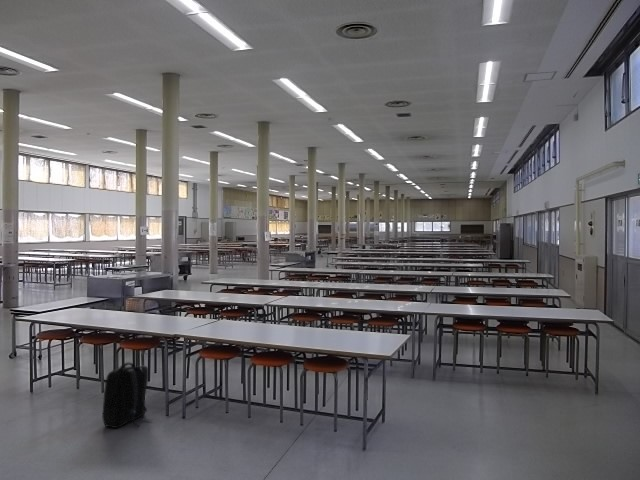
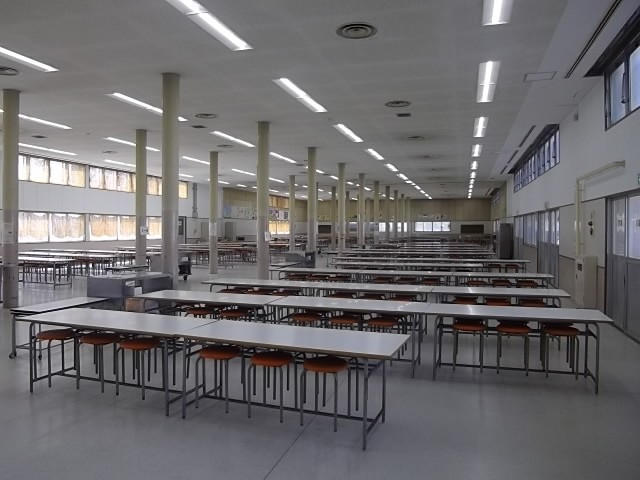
- backpack (129, 392)
